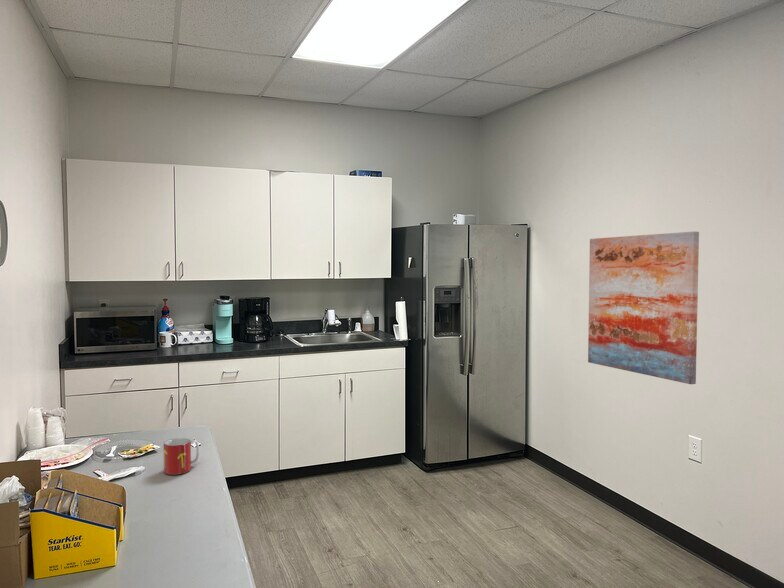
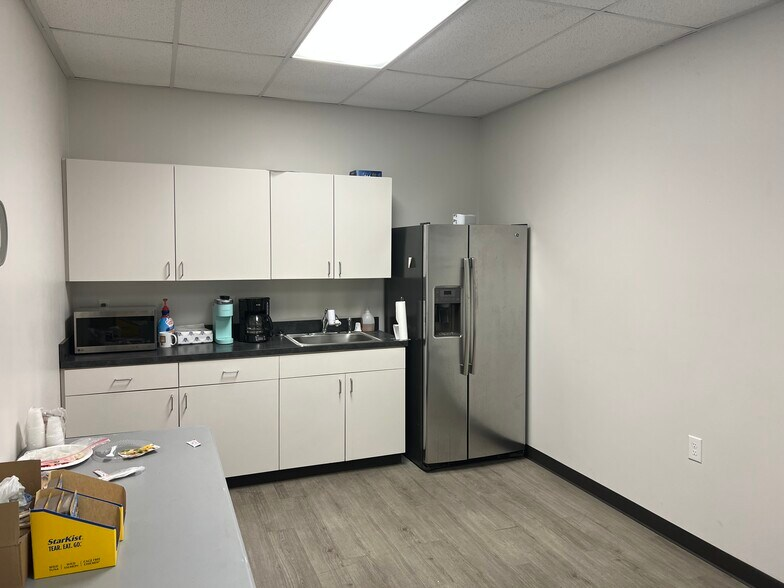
- wall art (637, 304)
- mug (182, 454)
